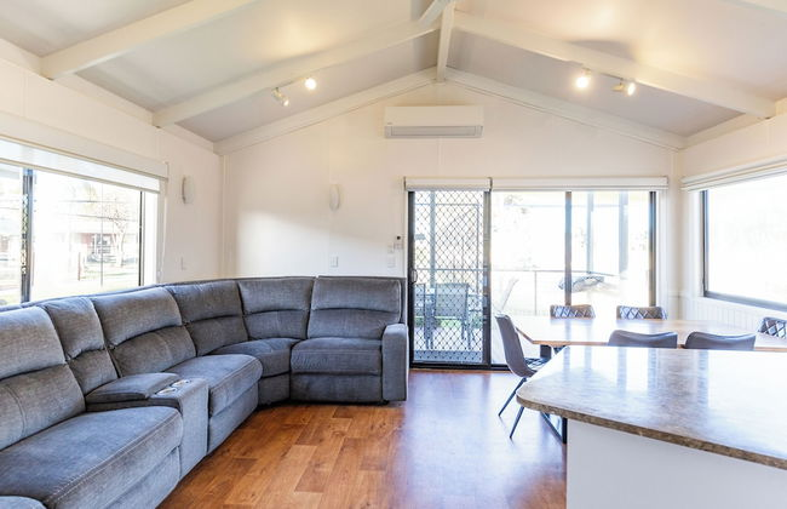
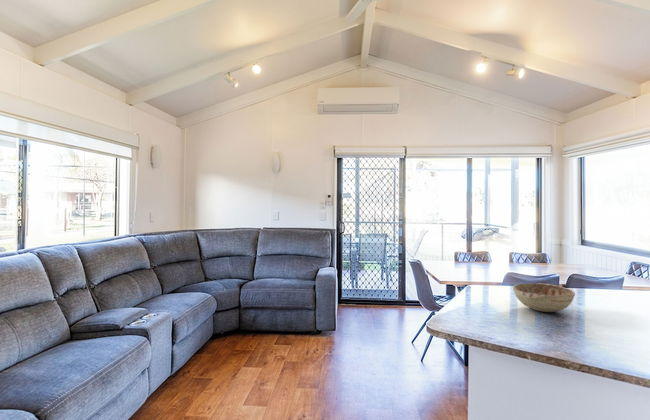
+ decorative bowl (542, 298)
